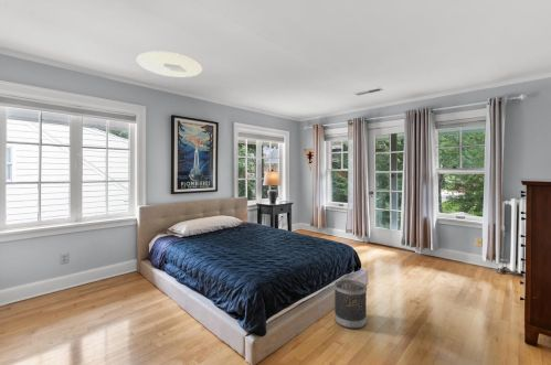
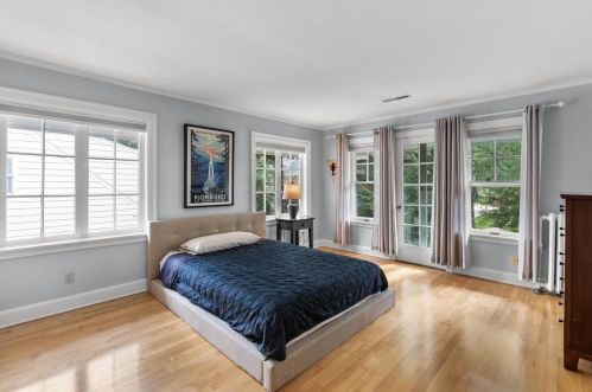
- ceiling light (170, 63)
- wastebasket (350, 302)
